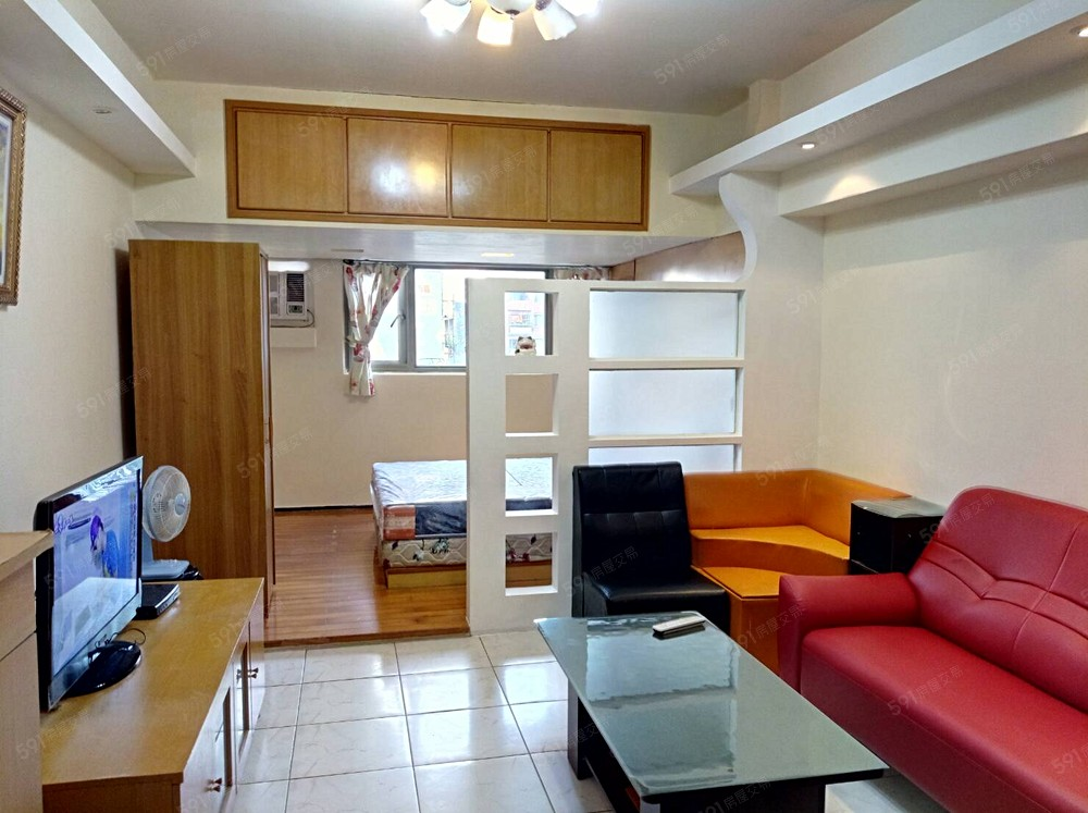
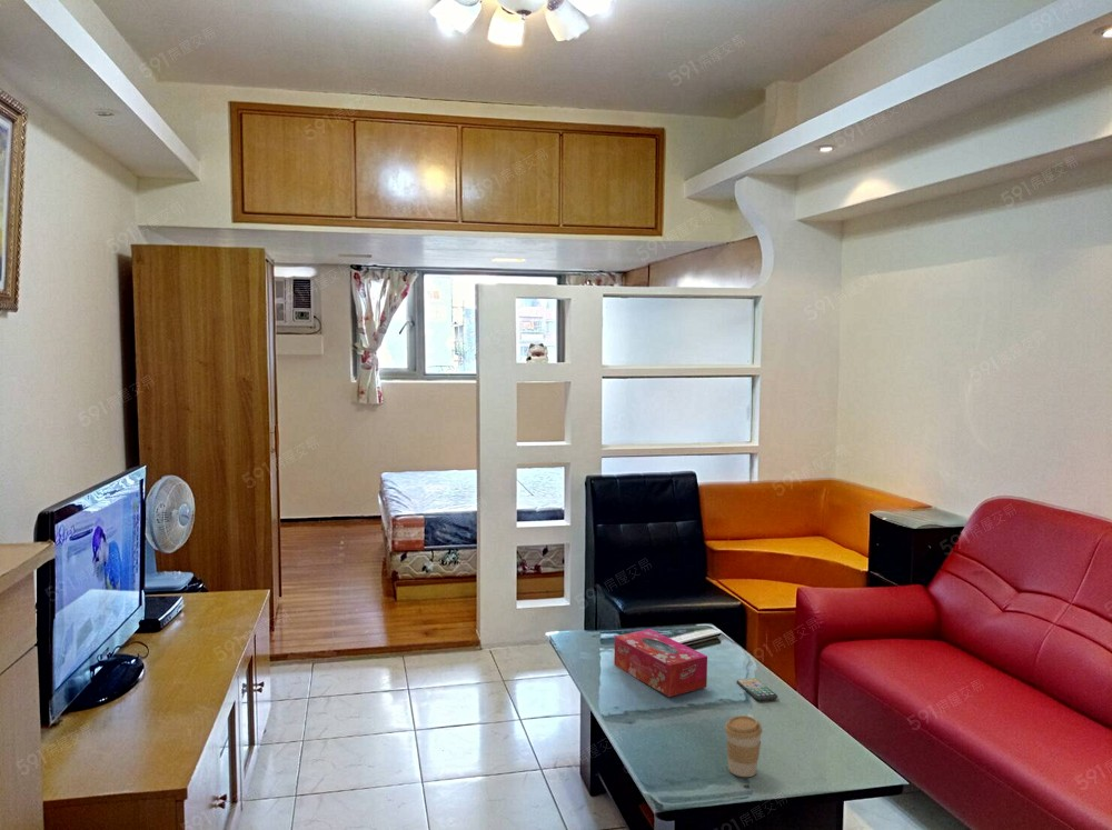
+ coffee cup (743, 744)
+ smartphone (756, 689)
+ tissue box (658, 660)
